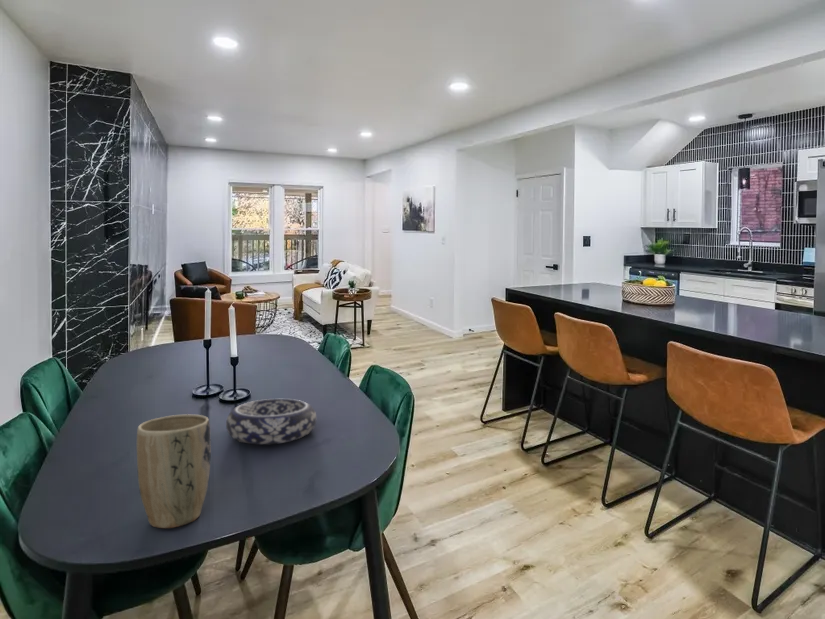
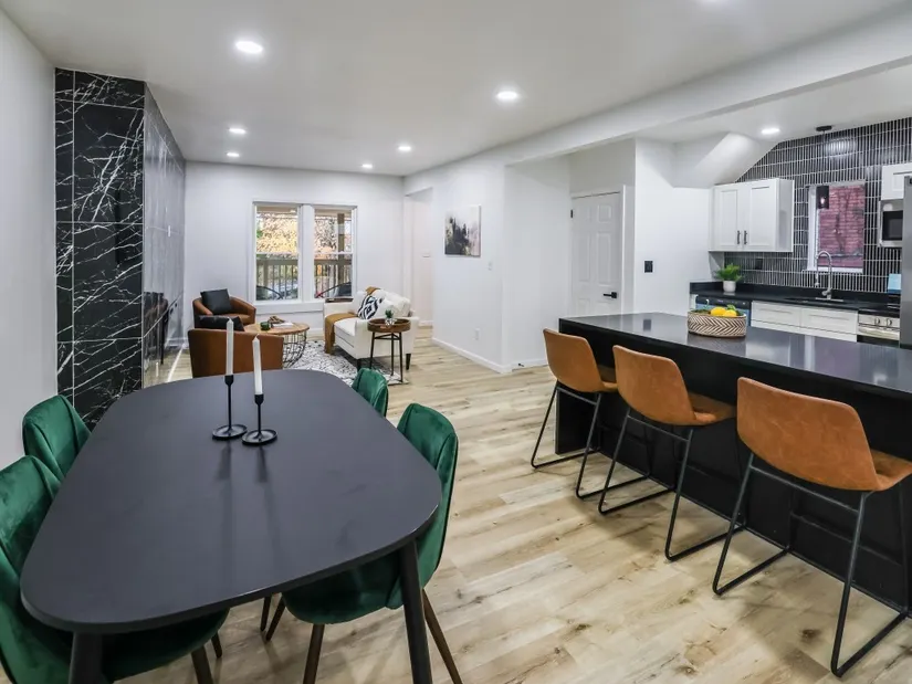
- plant pot (175, 470)
- decorative bowl (272, 420)
